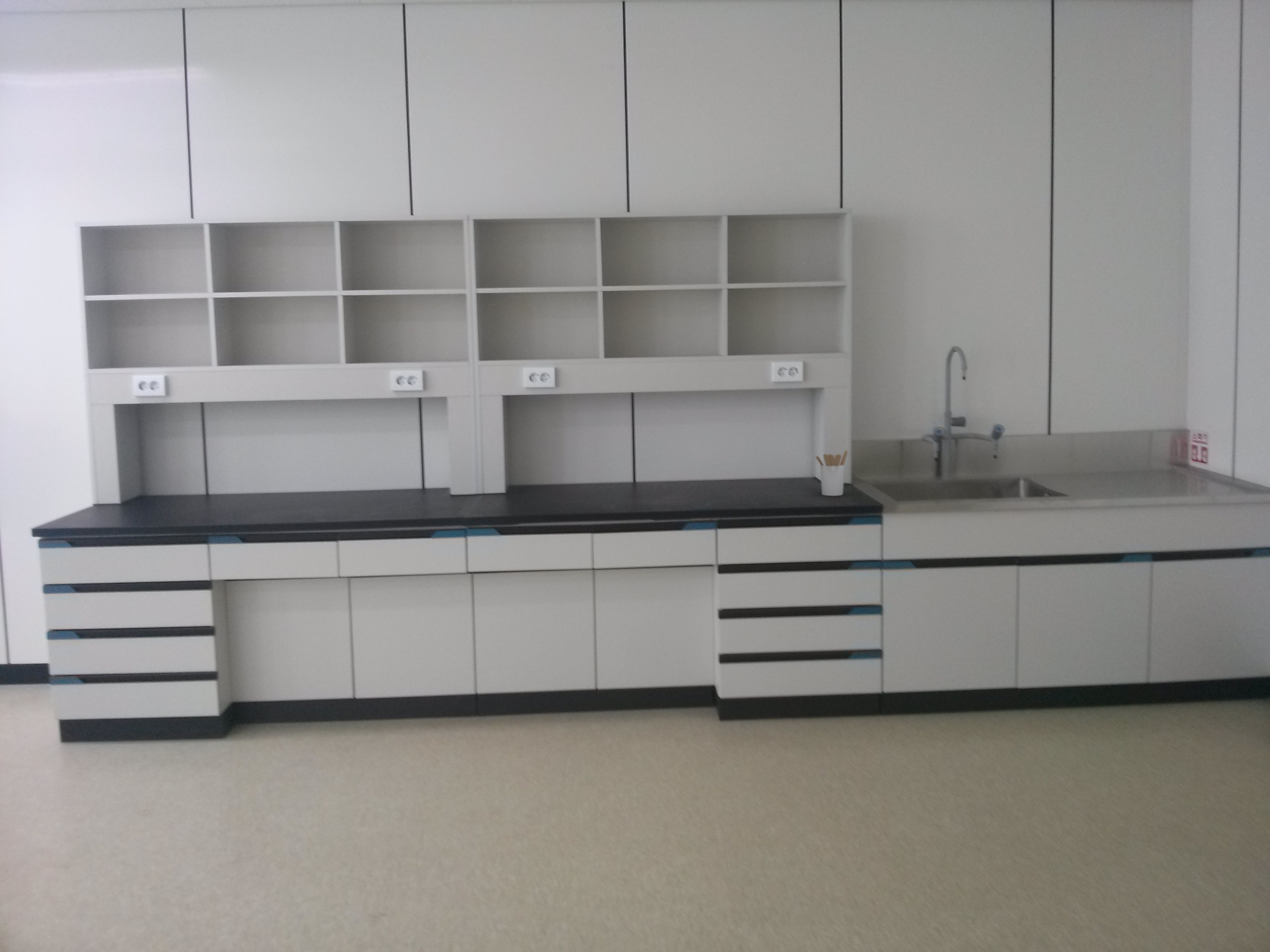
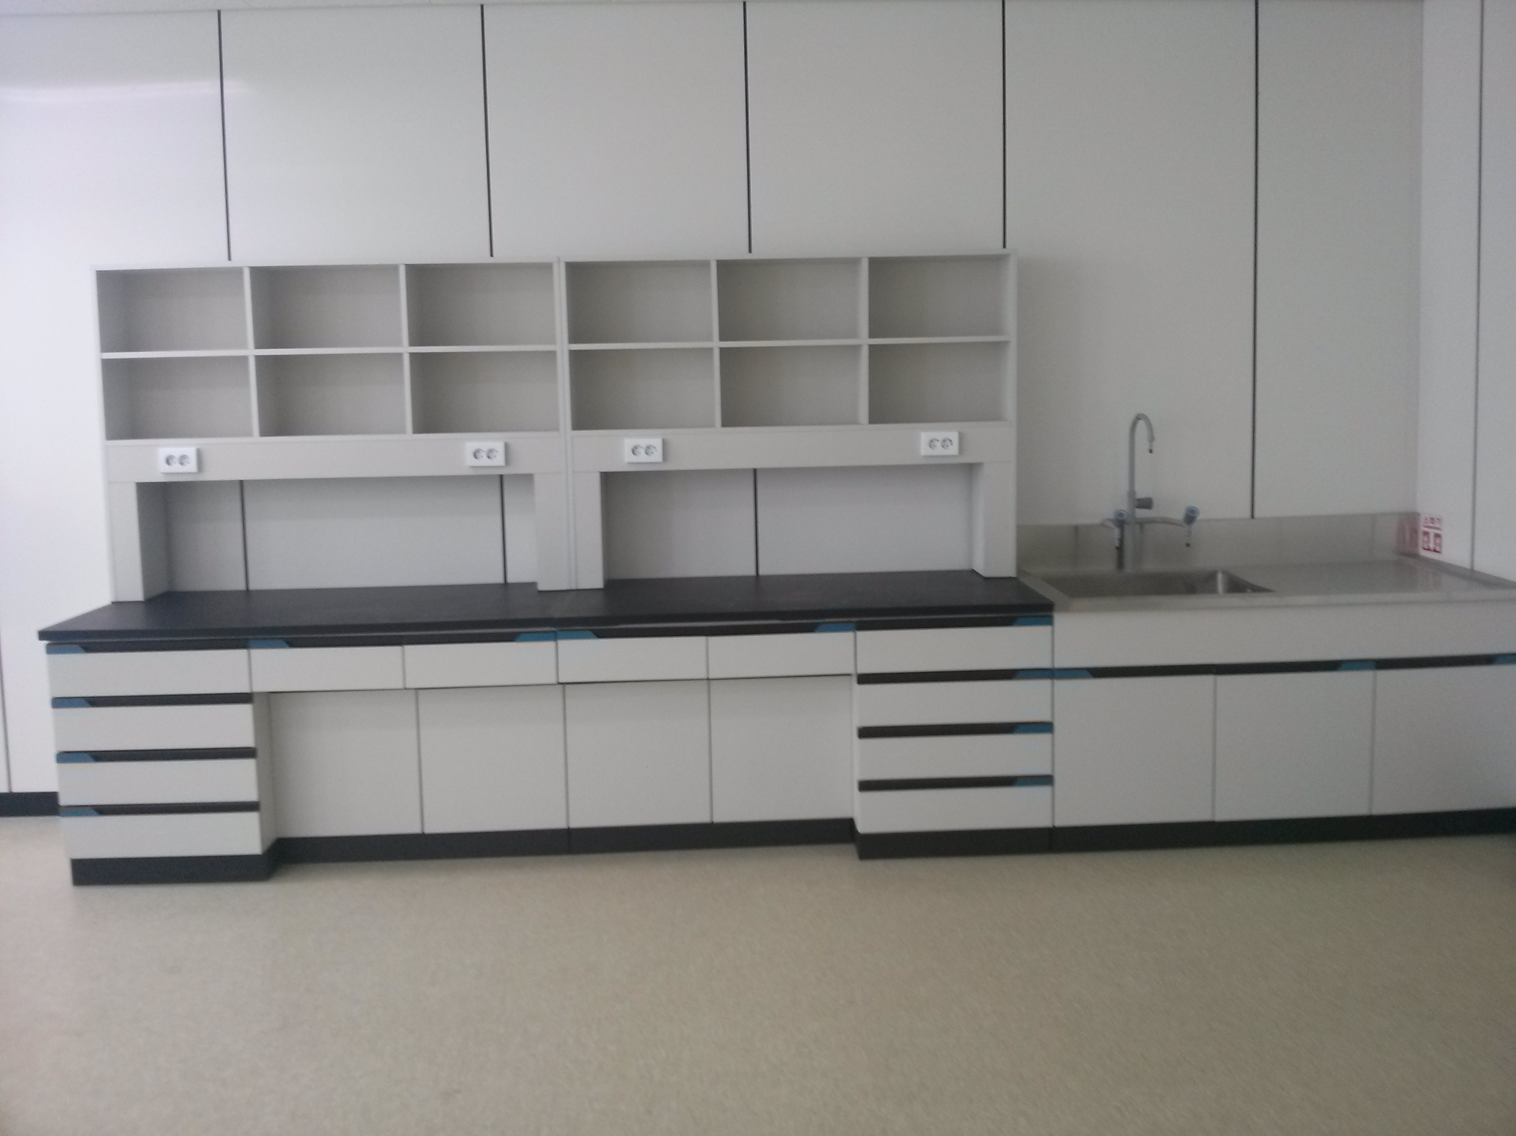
- utensil holder (832, 473)
